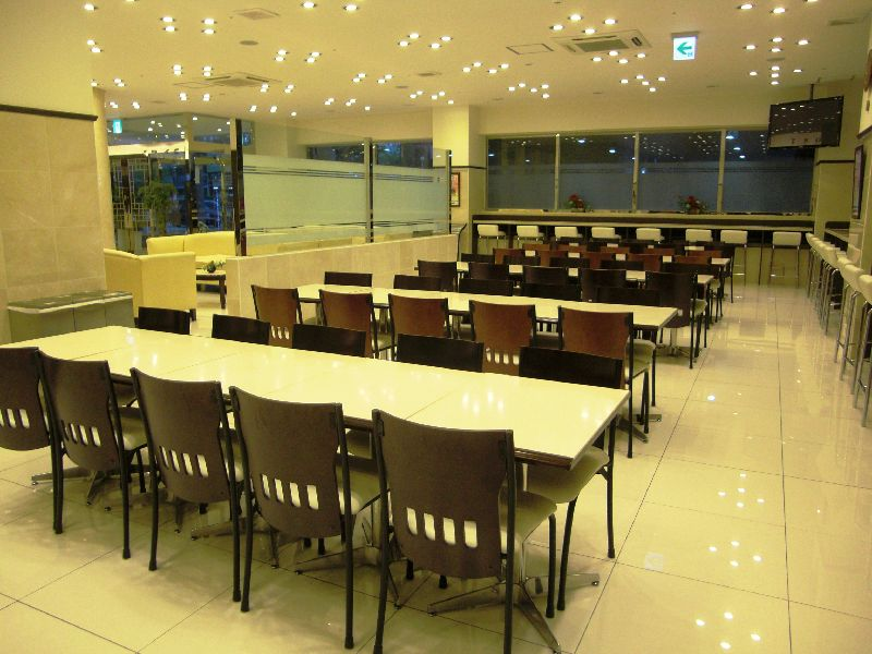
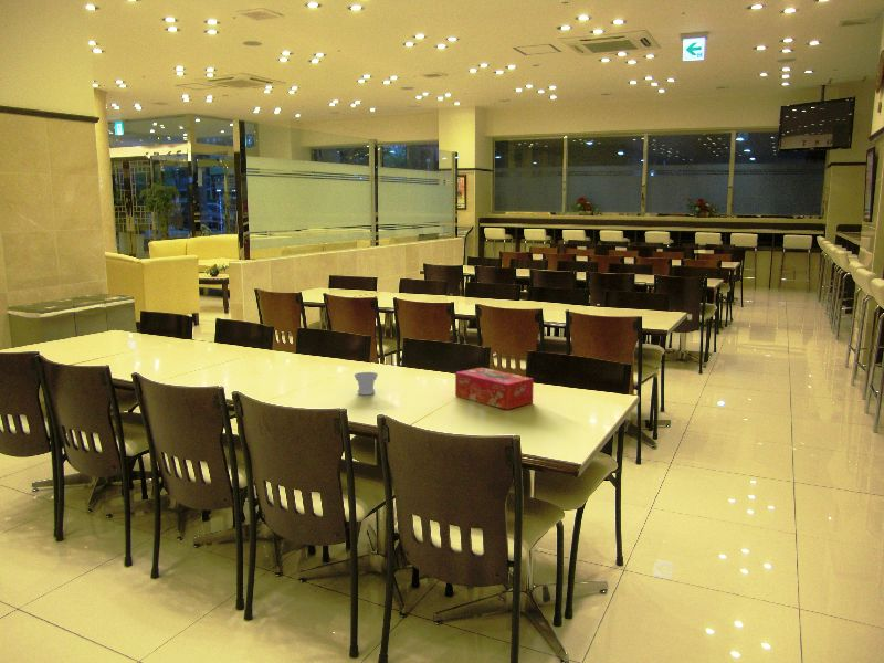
+ tissue box (493, 387)
+ cup (366, 383)
